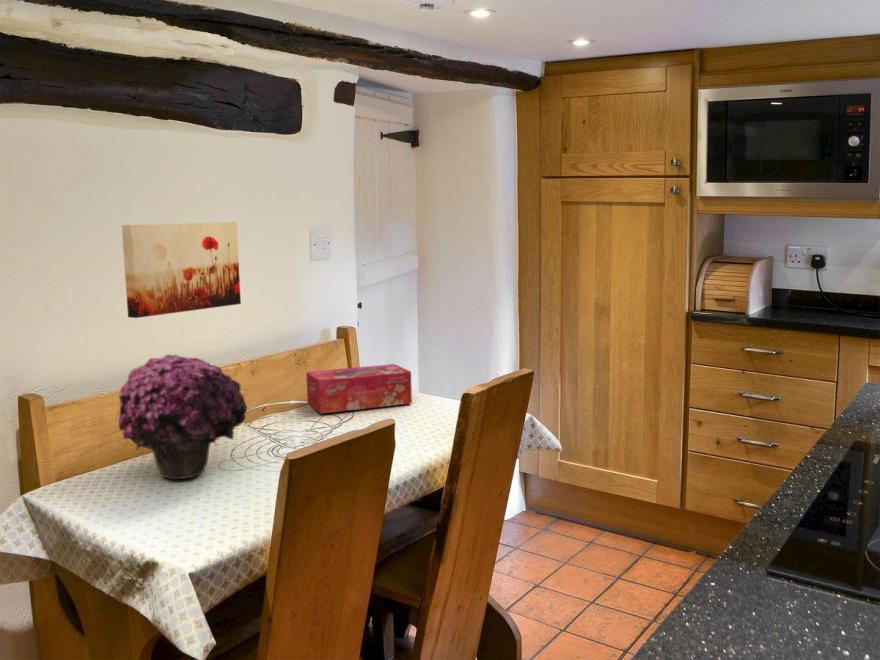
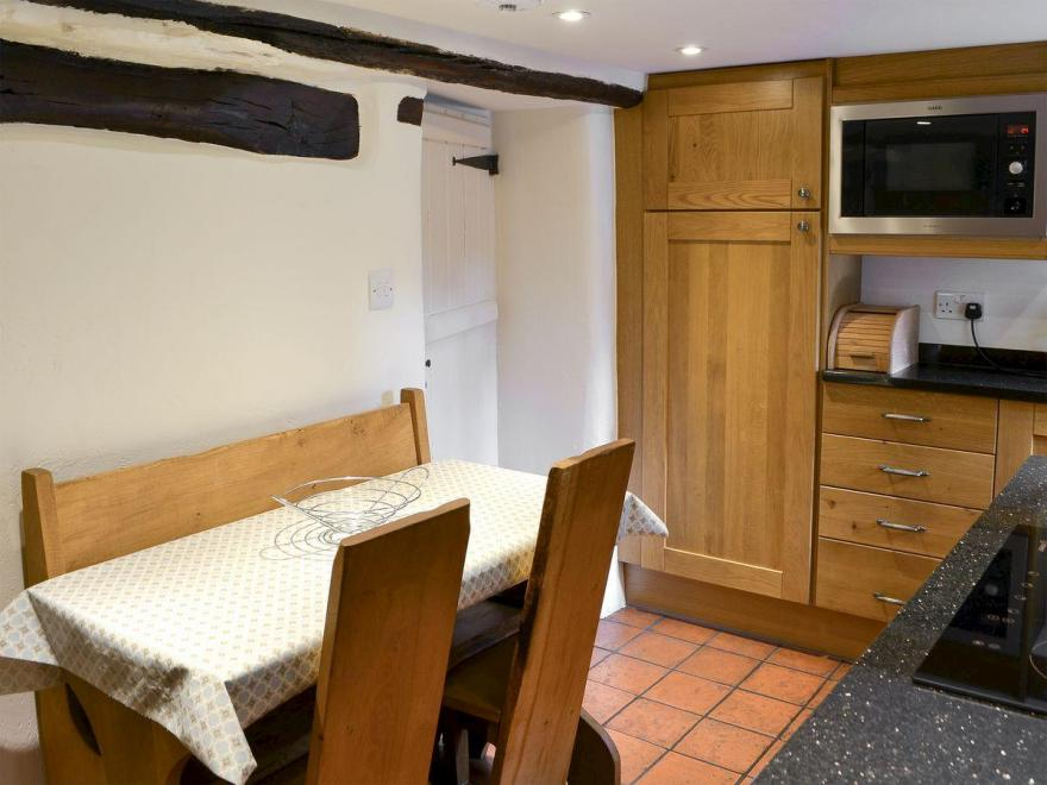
- wall art (185, 267)
- tissue box (358, 387)
- flower (182, 414)
